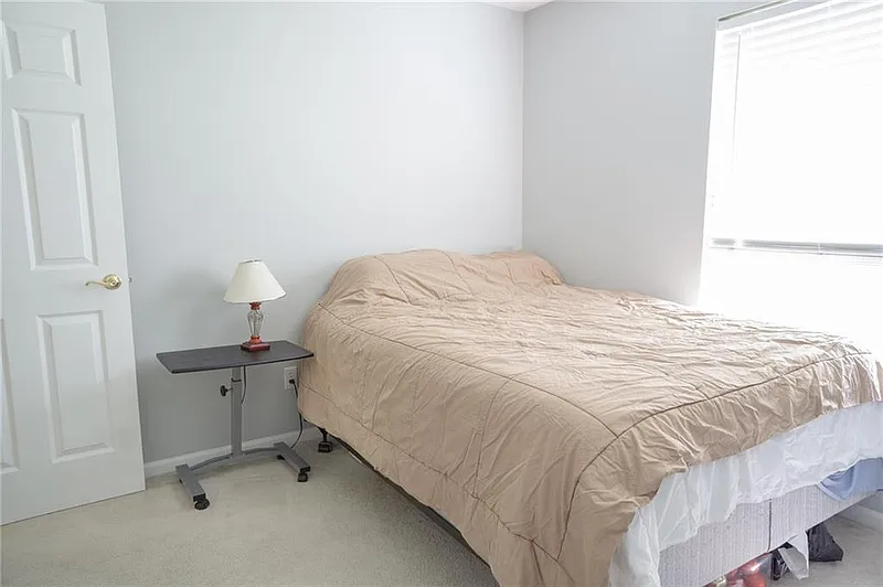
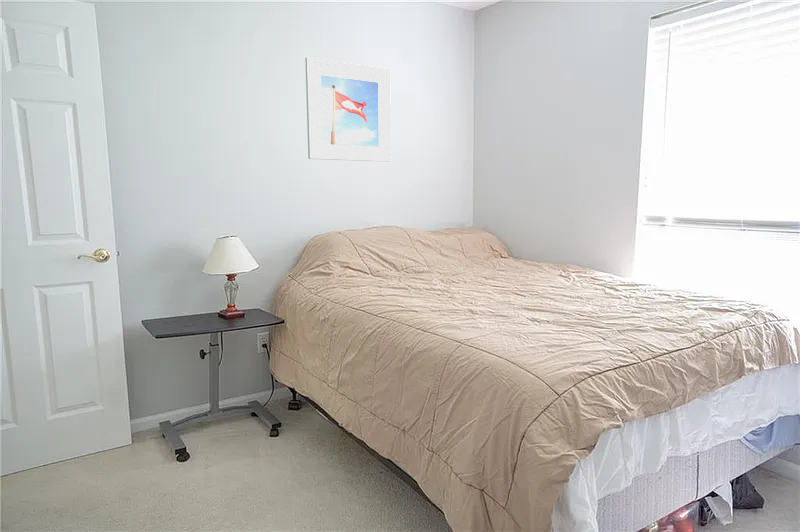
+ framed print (350, 112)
